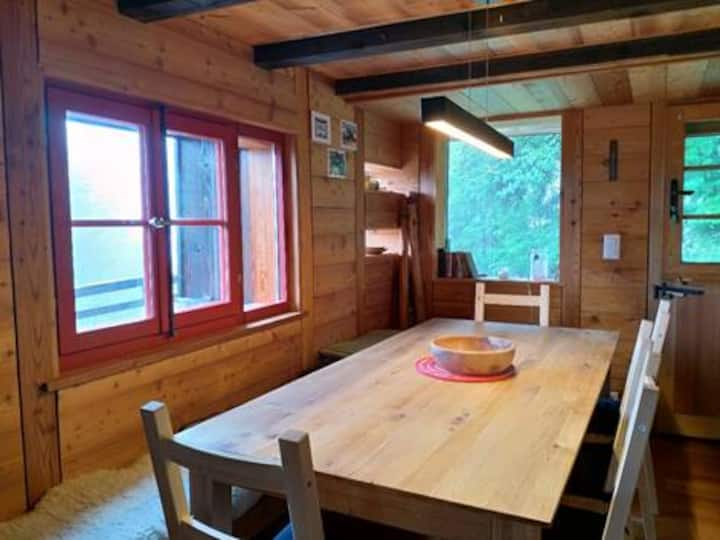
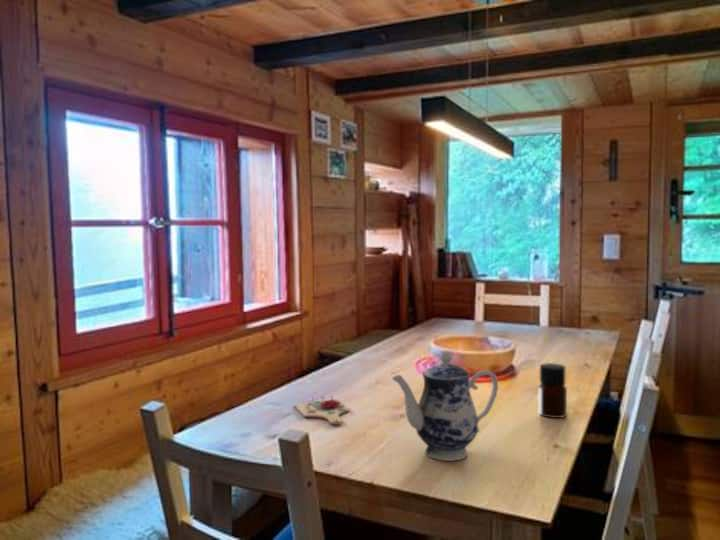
+ cutting board (326, 409)
+ teapot (446, 402)
+ bottle (552, 389)
